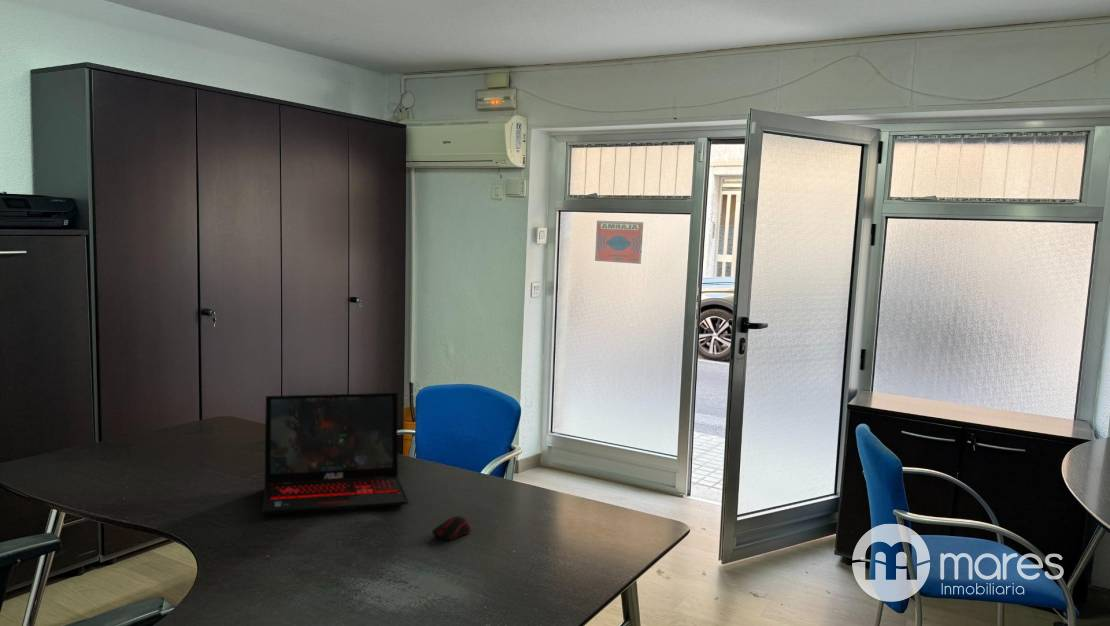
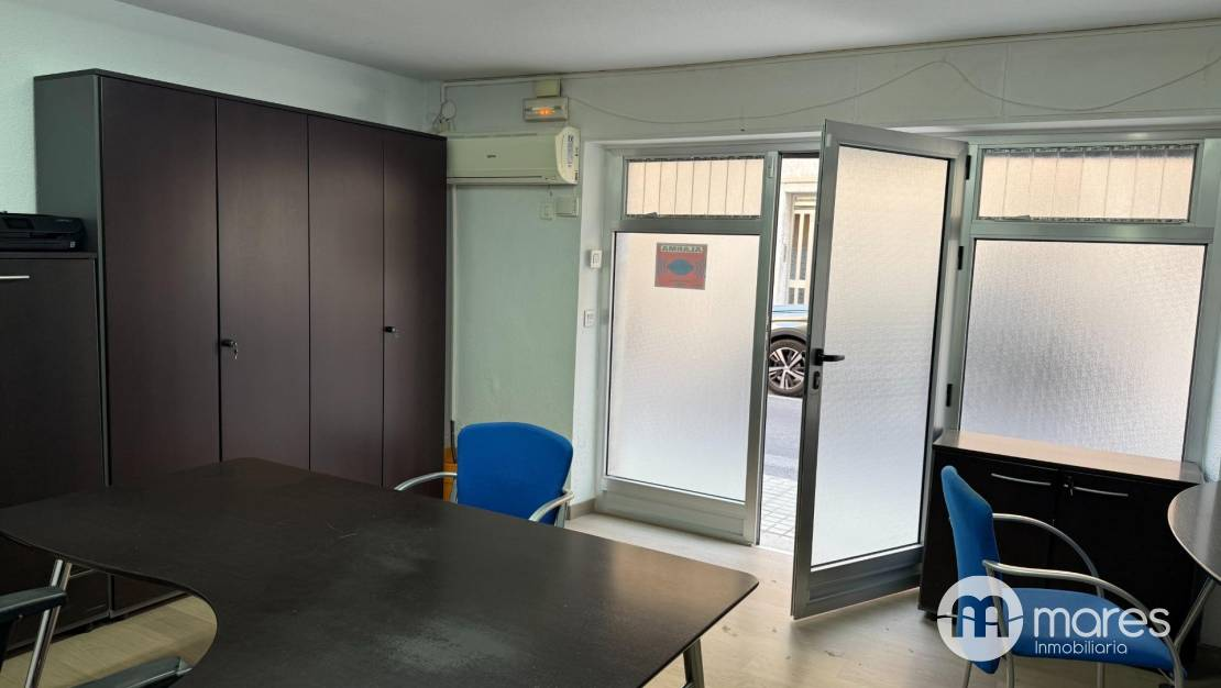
- computer mouse (452, 525)
- laptop (335, 449)
